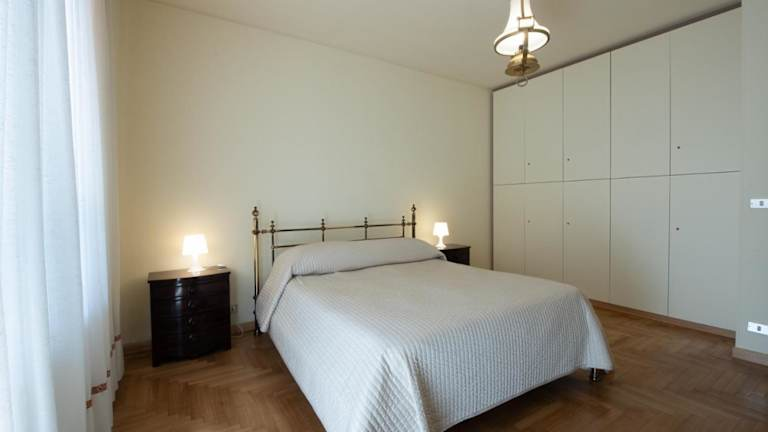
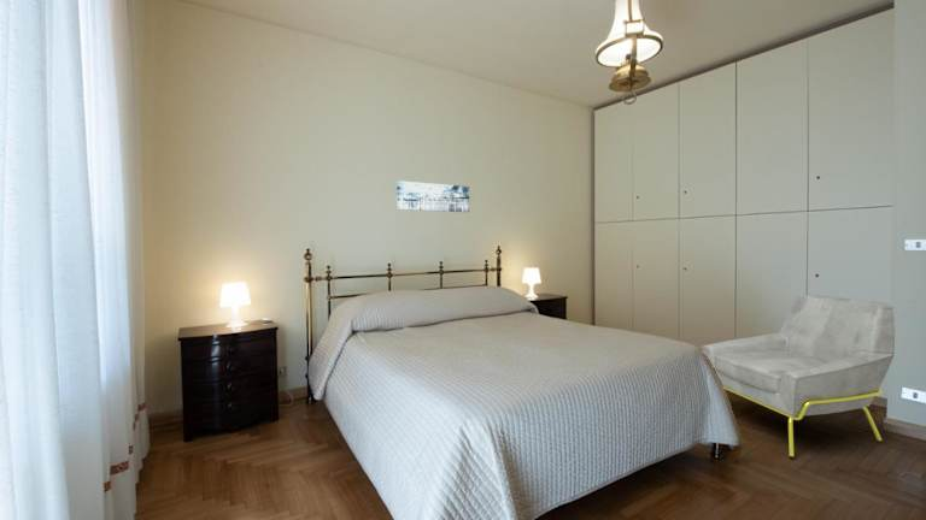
+ wall art (434, 197)
+ armchair (795, 364)
